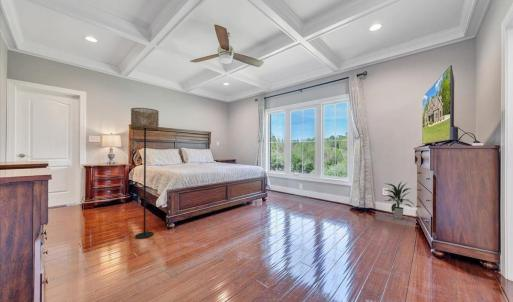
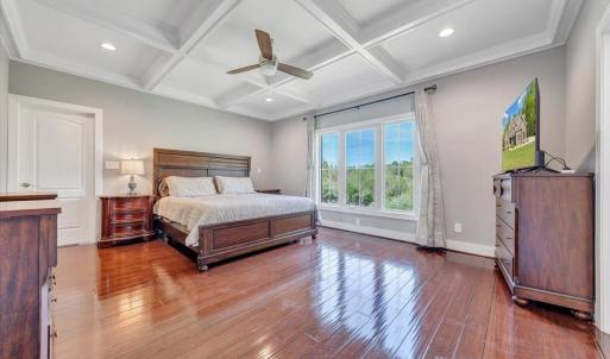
- floor lamp (144, 172)
- indoor plant (397, 199)
